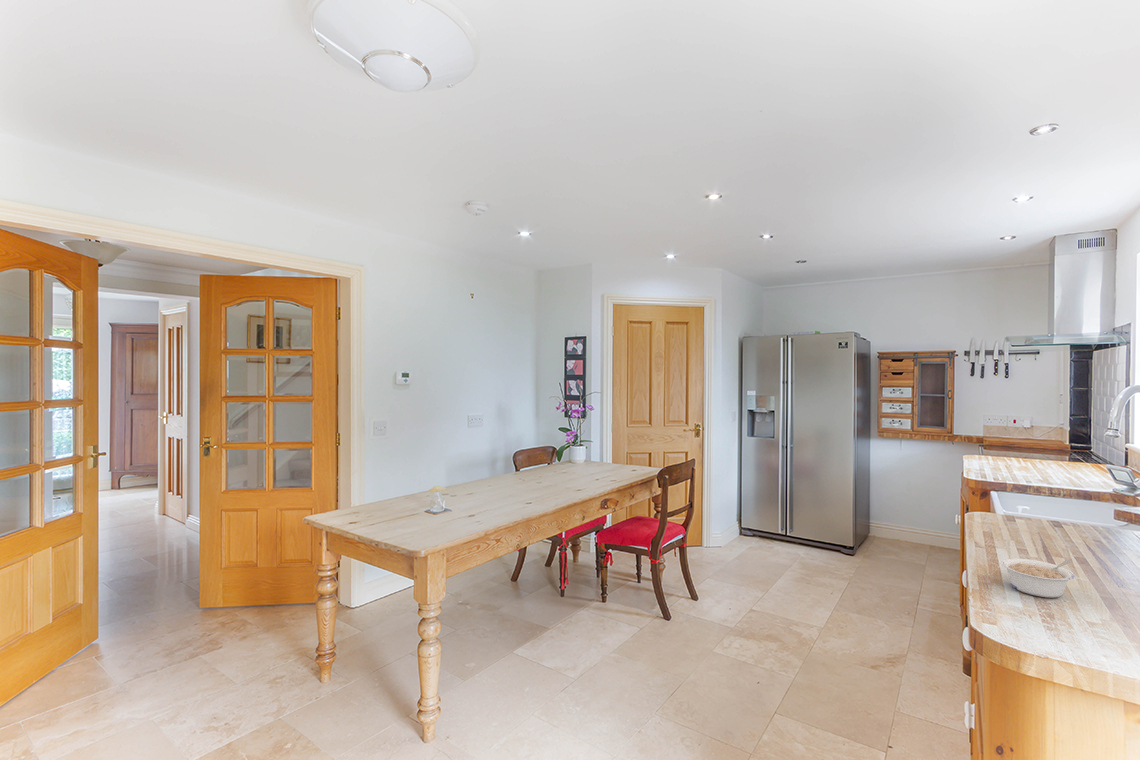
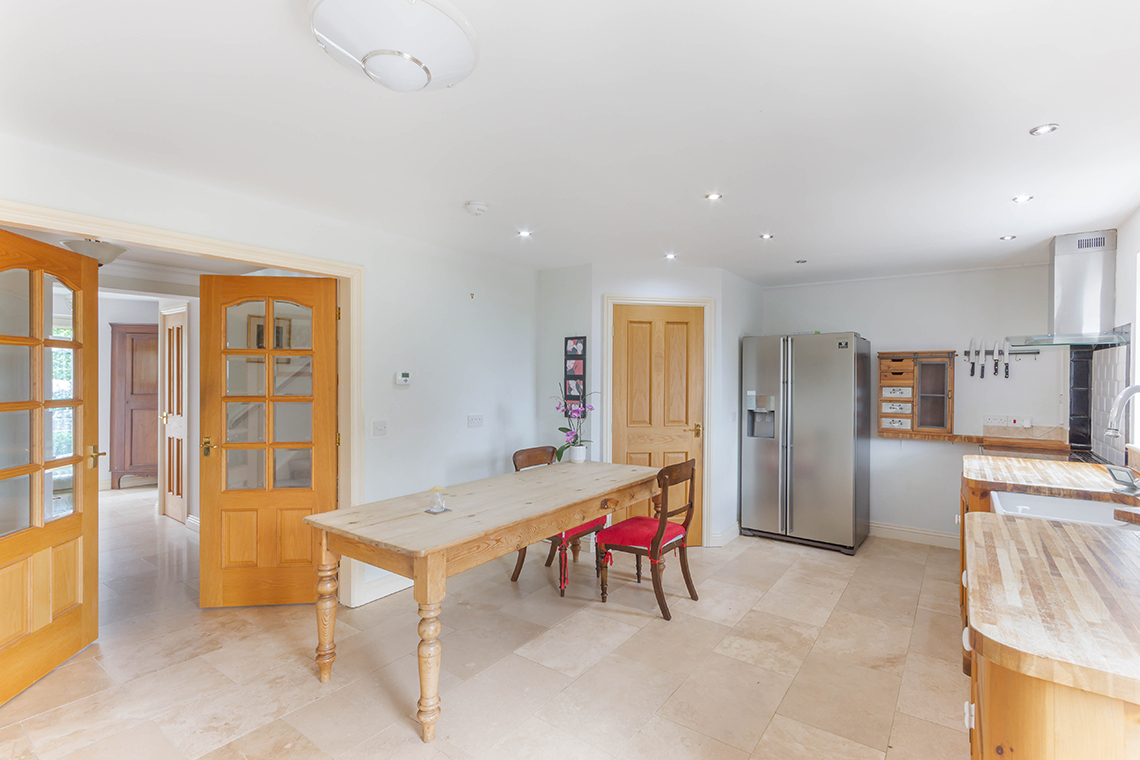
- legume (1036, 576)
